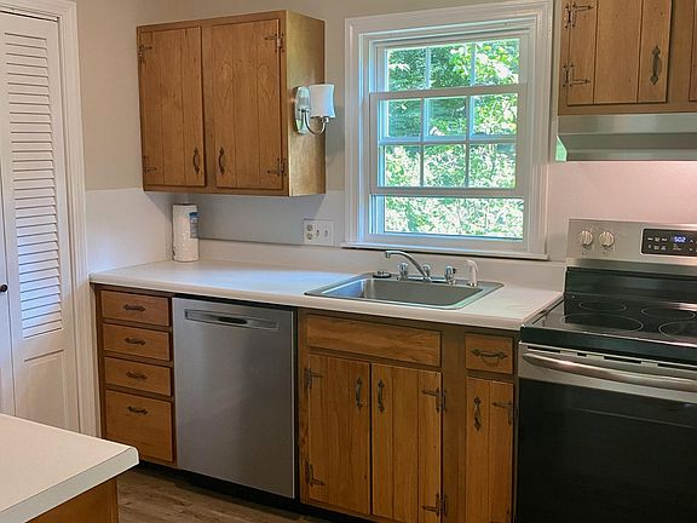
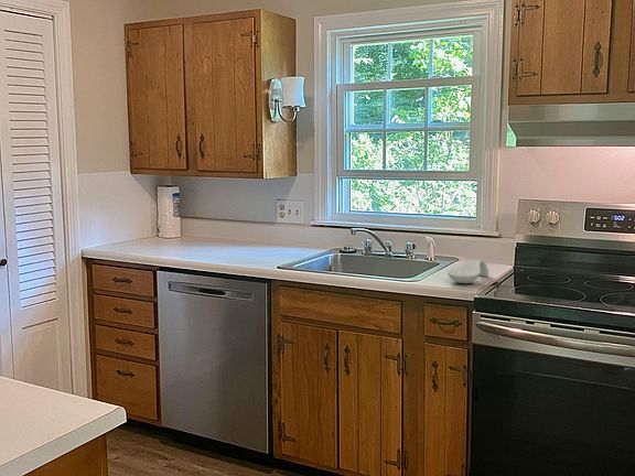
+ spoon rest (470, 270)
